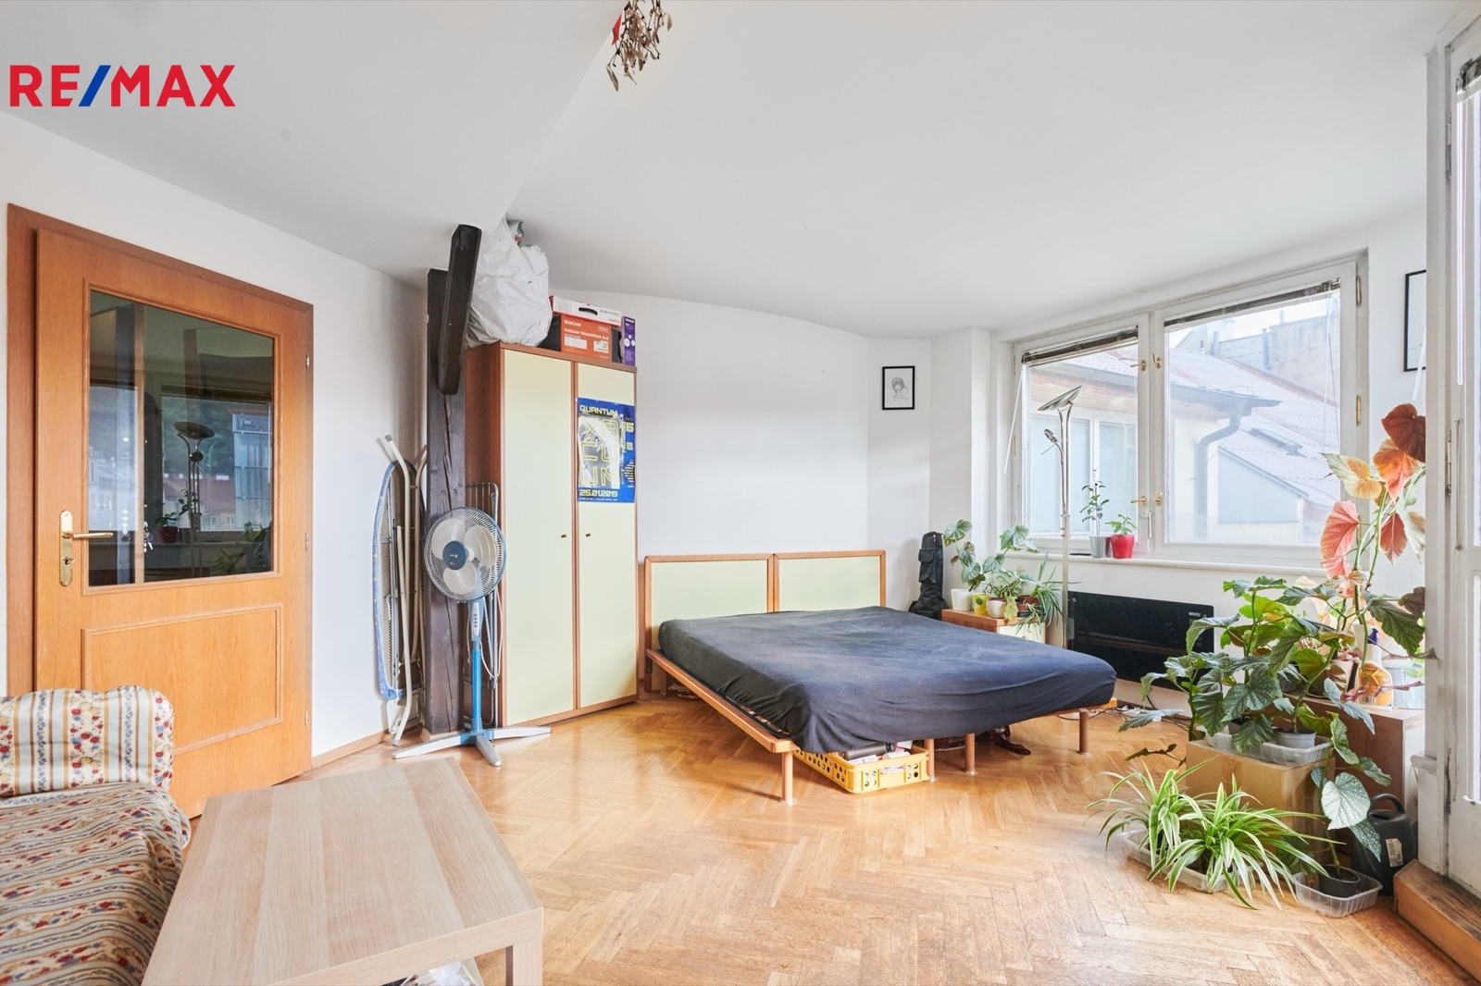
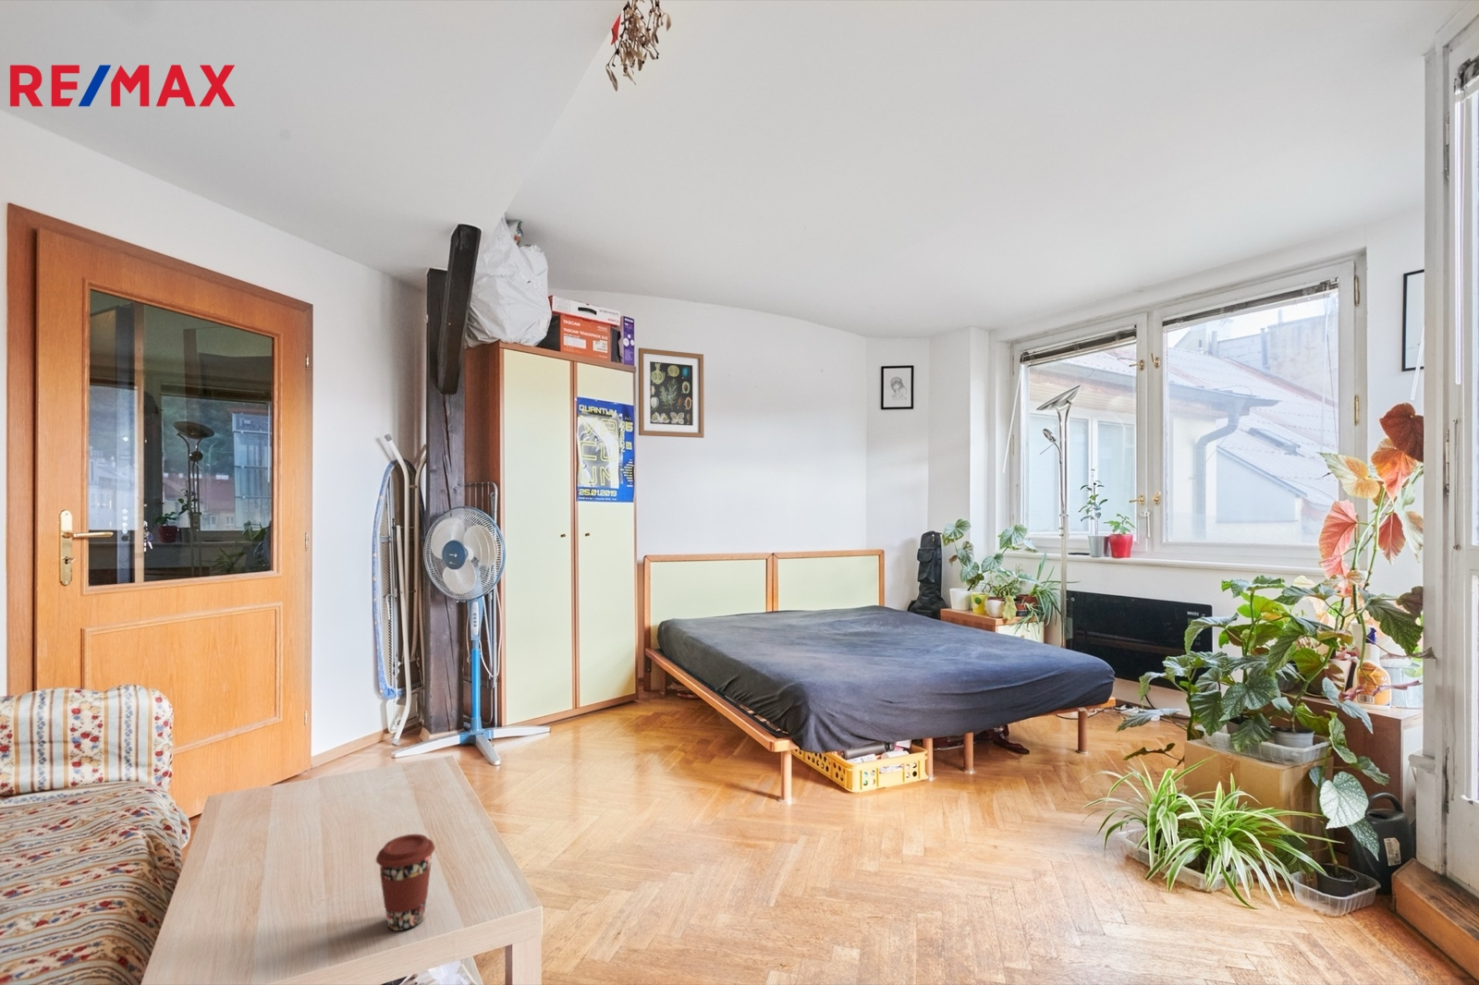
+ coffee cup (406, 882)
+ wall art (671, 394)
